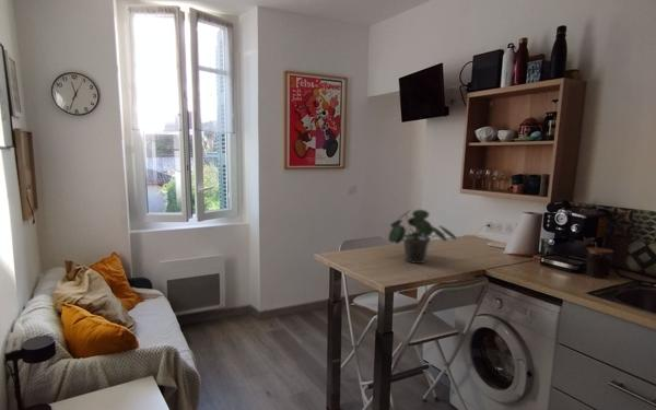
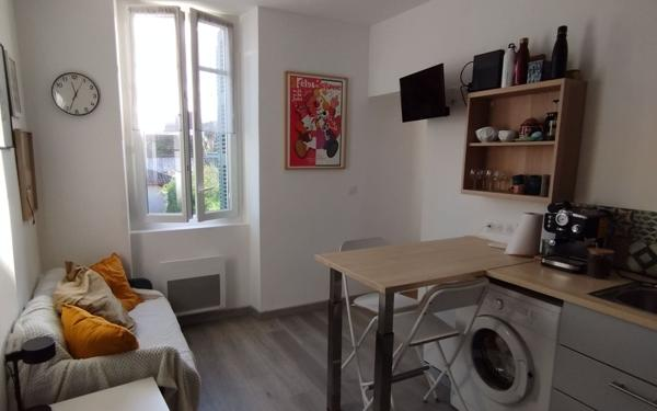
- potted plant (417, 235)
